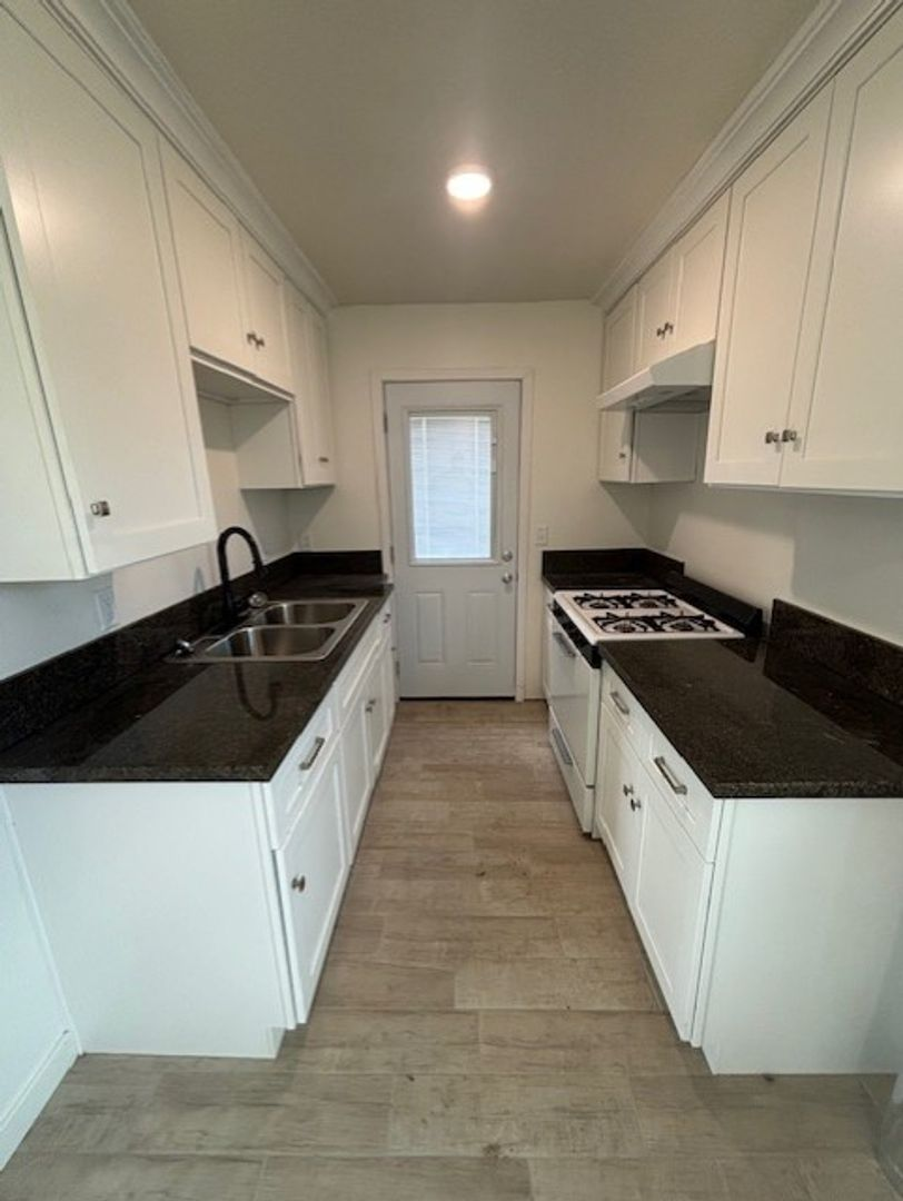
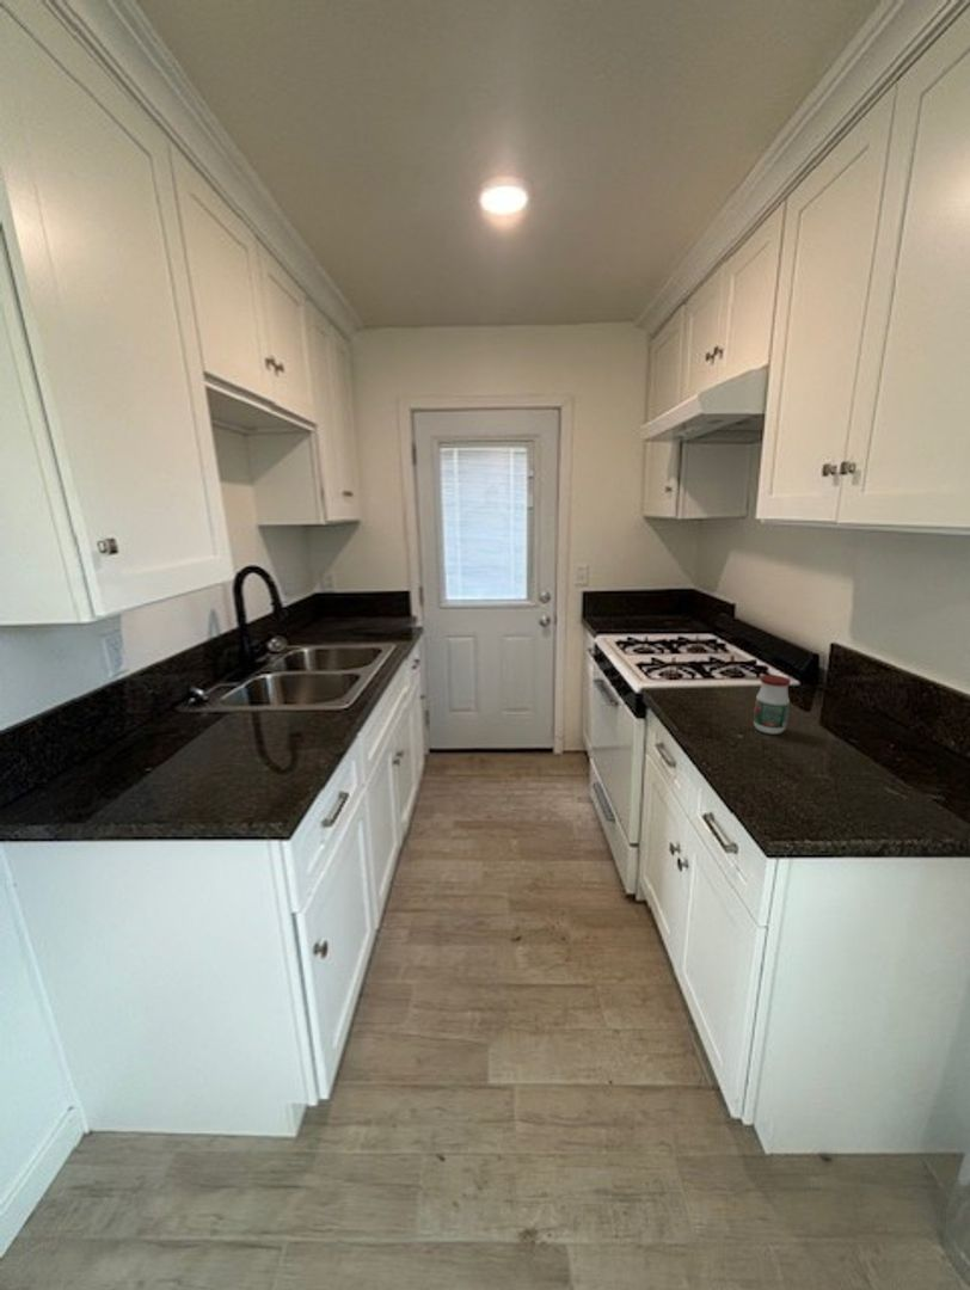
+ jar (772, 704)
